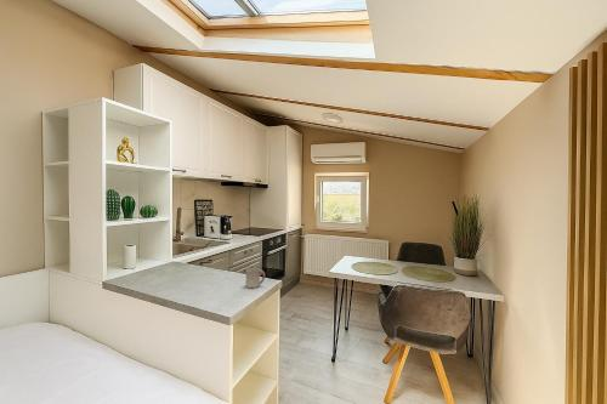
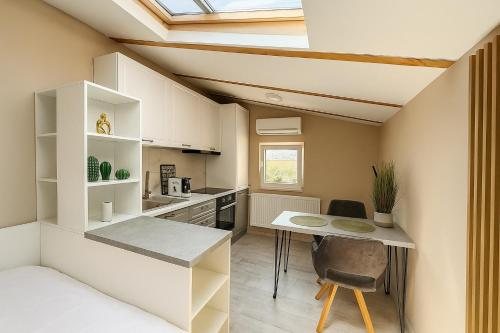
- cup (255, 277)
